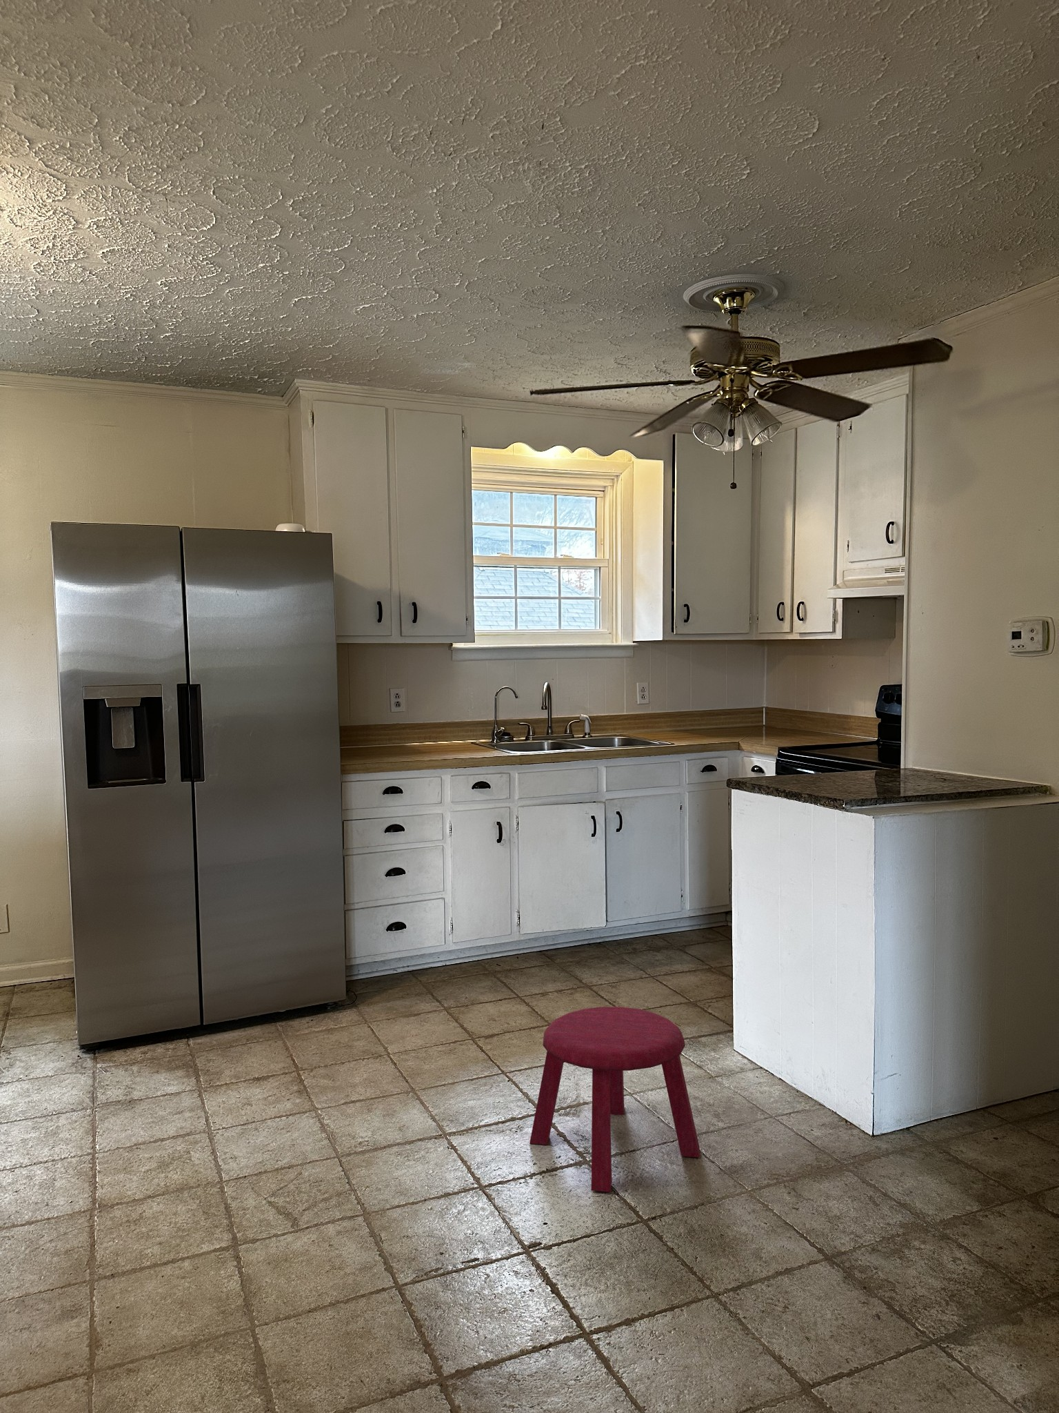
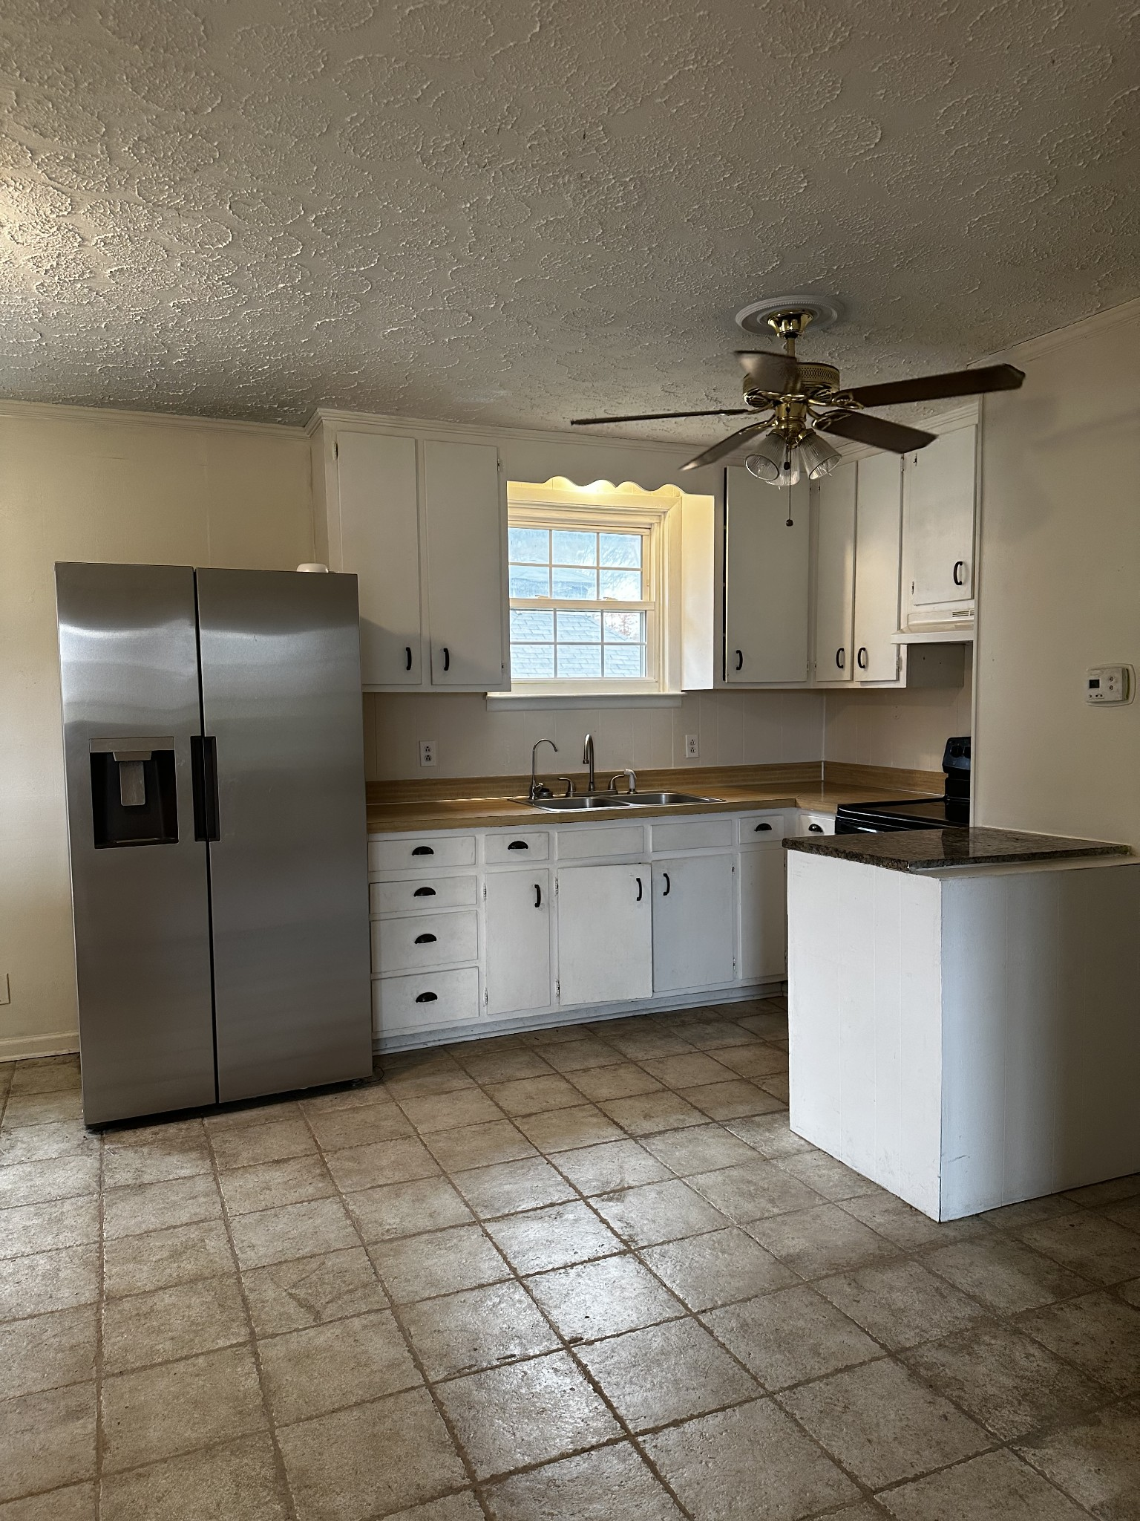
- stool (613, 1087)
